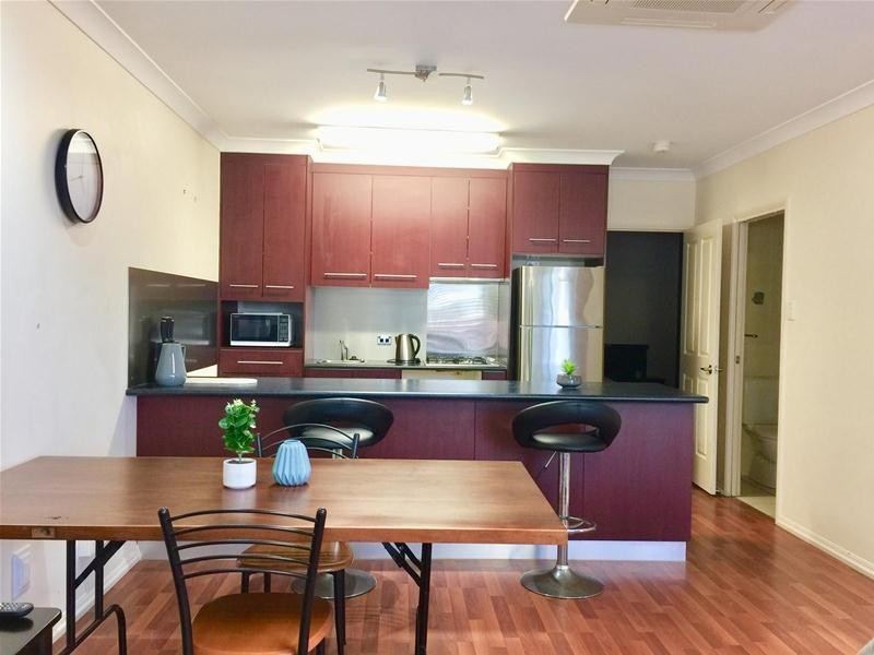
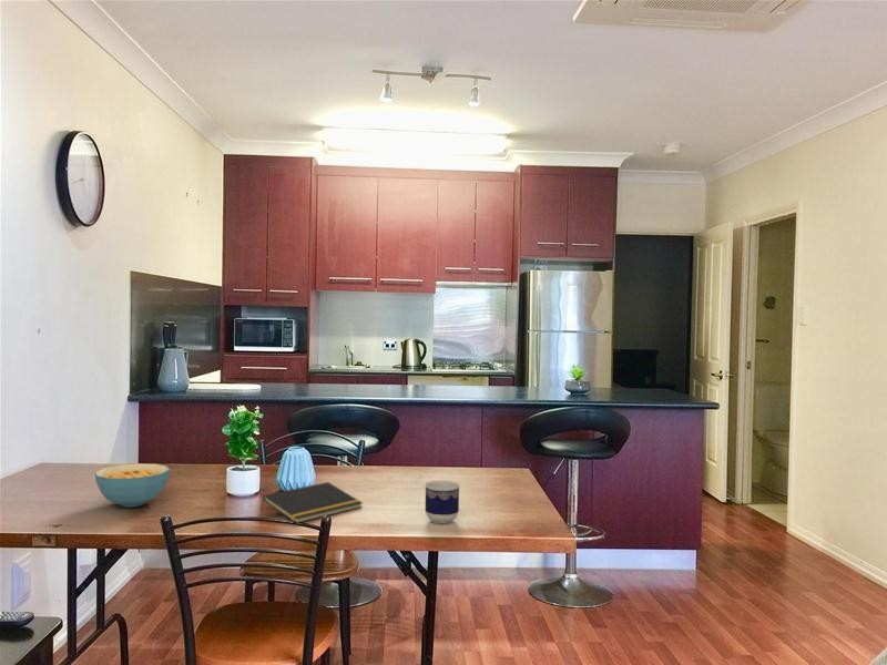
+ notepad (313, 501)
+ cup (442, 501)
+ cereal bowl (132, 487)
